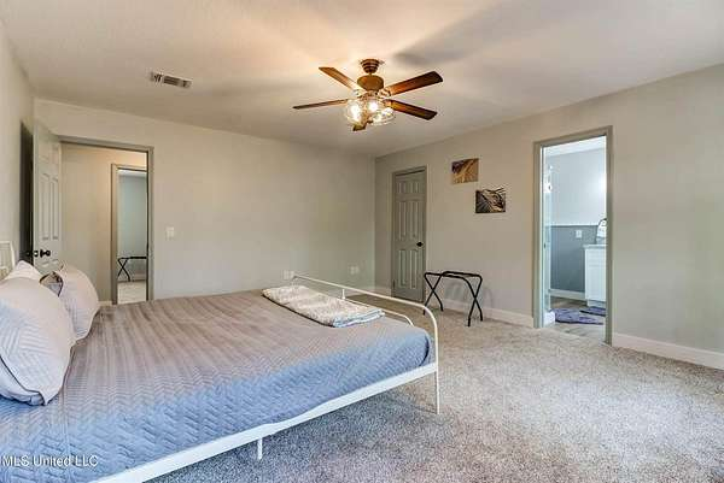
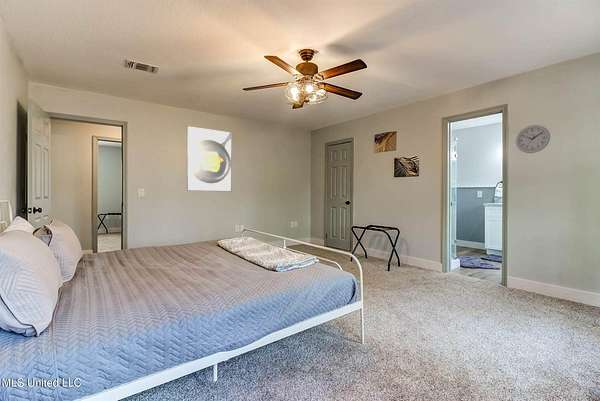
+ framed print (210, 160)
+ wall clock (532, 139)
